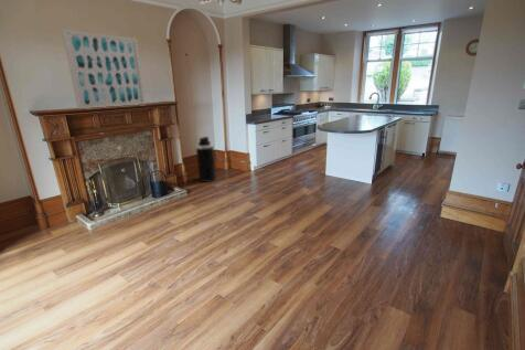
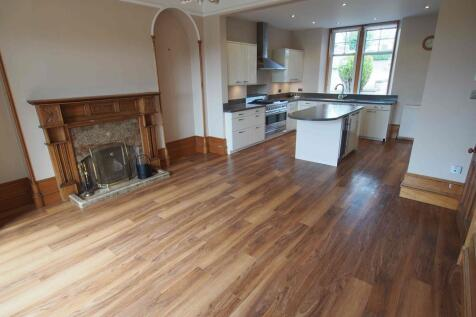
- wall art (108, 72)
- trash can (205, 158)
